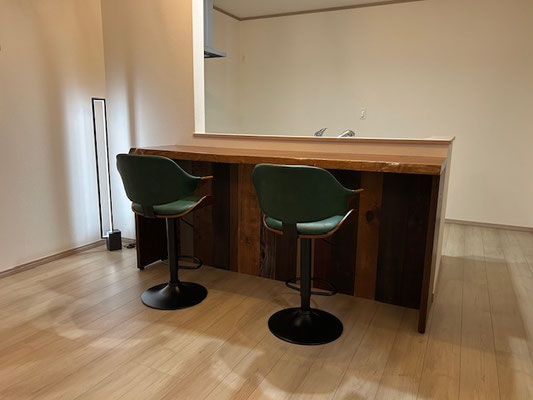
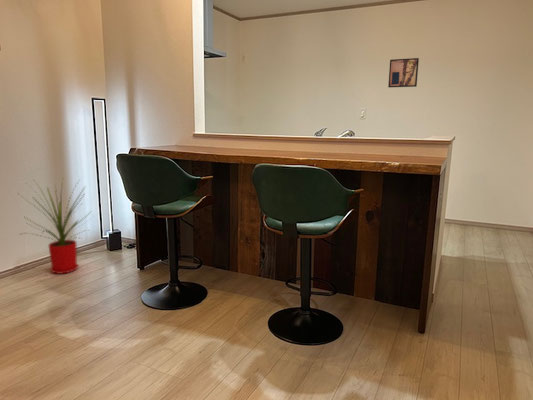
+ house plant (61, 226)
+ wall art (403, 73)
